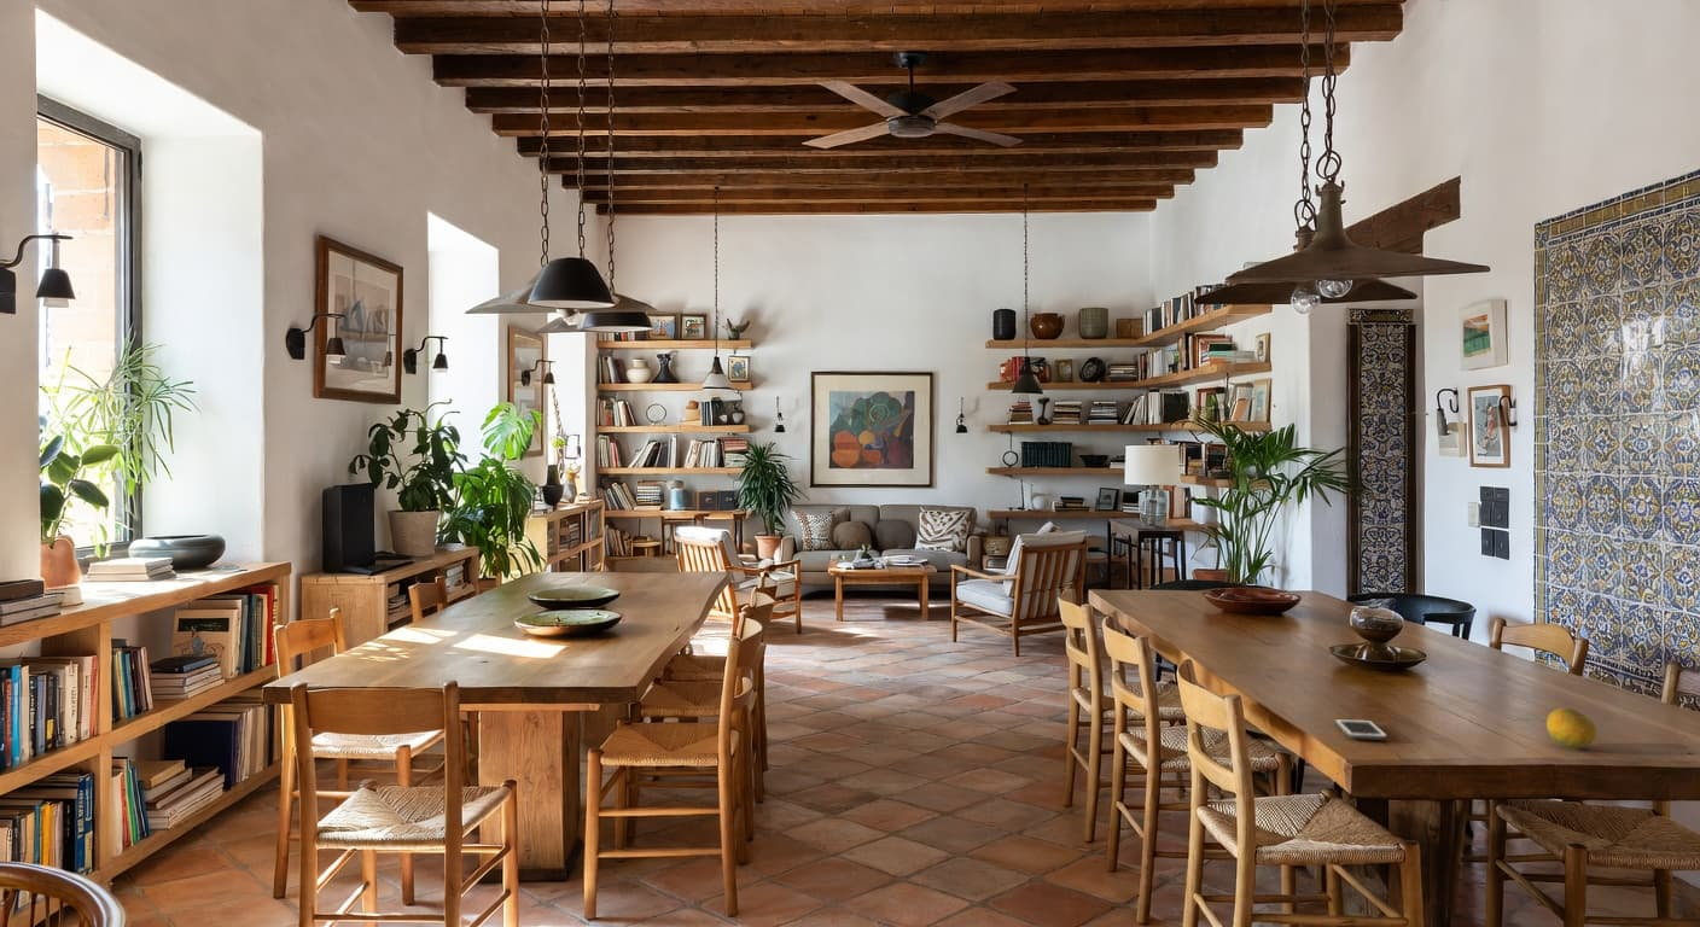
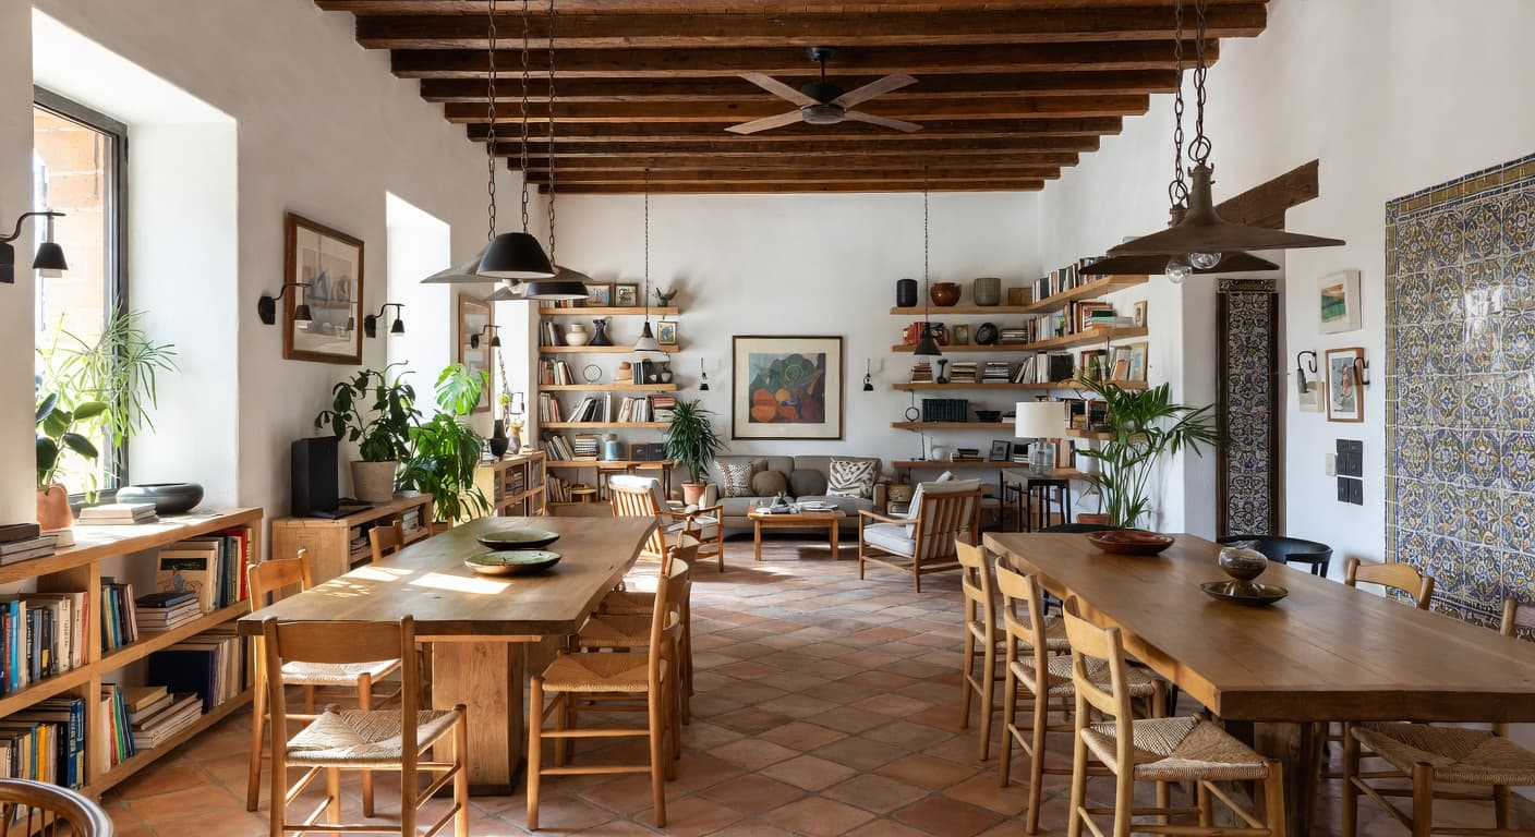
- cell phone (1360, 729)
- fruit (1571, 728)
